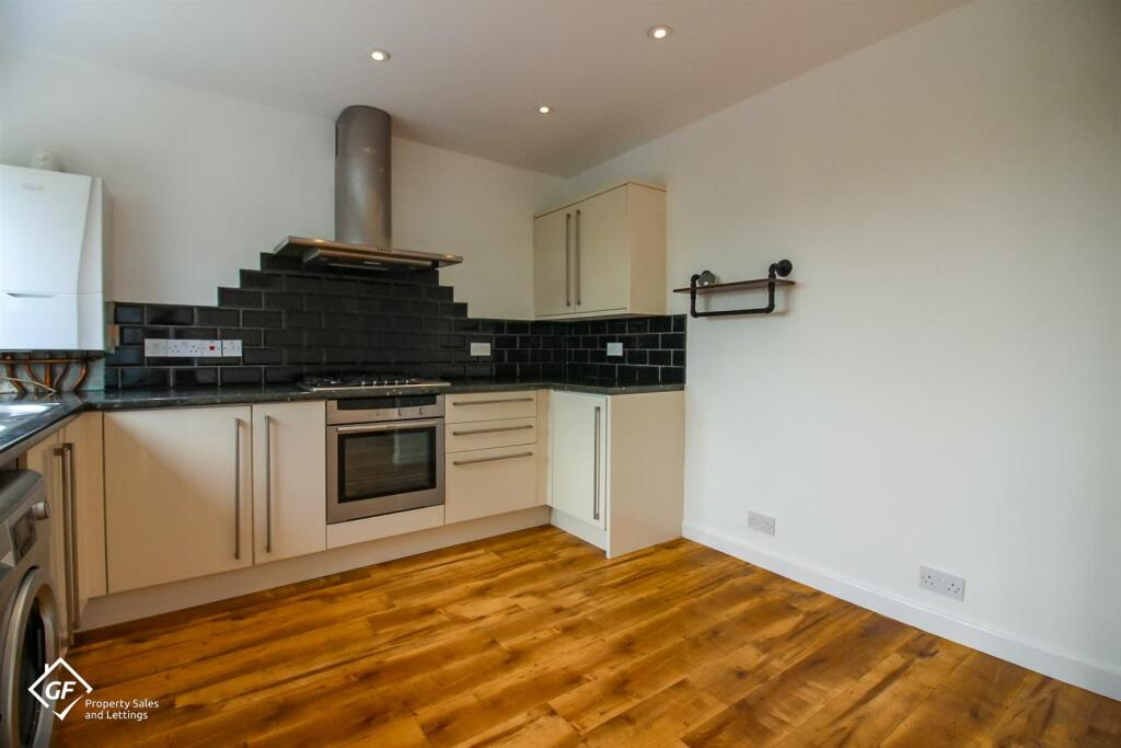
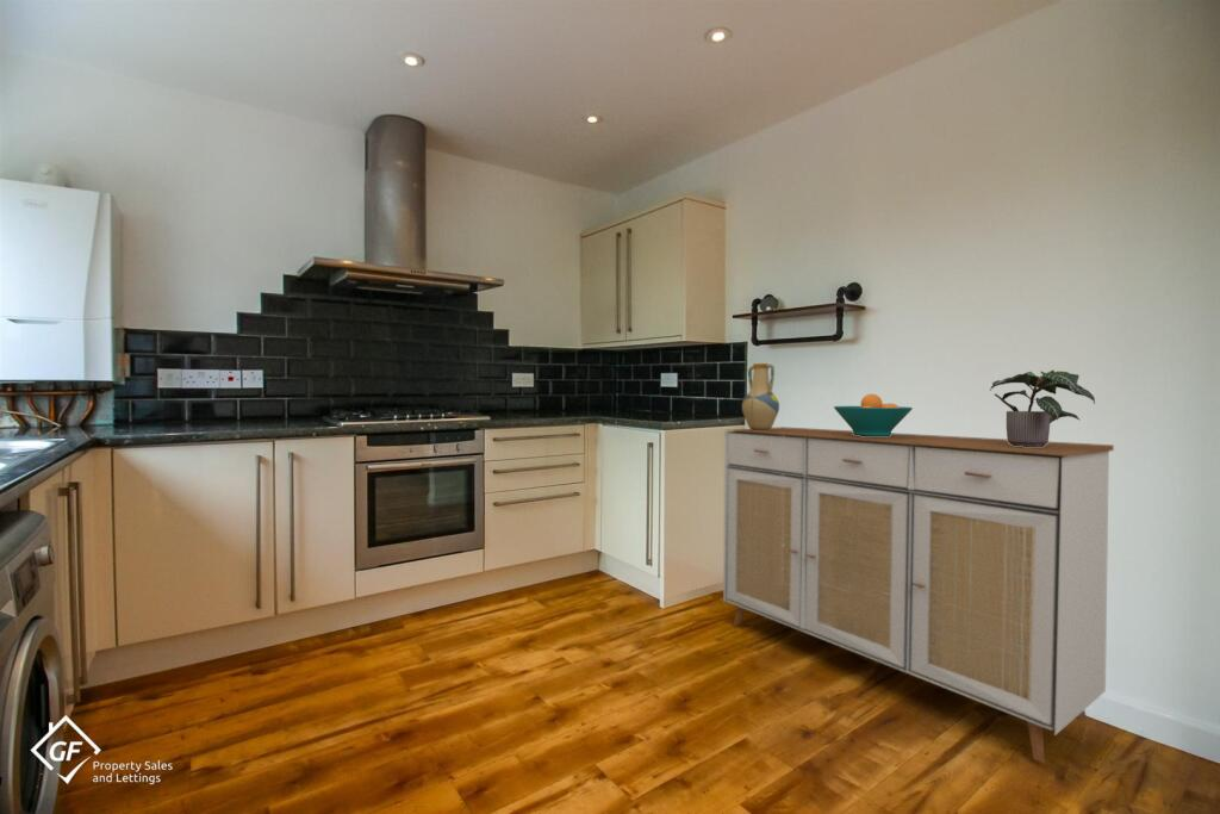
+ vase (760, 396)
+ potted plant (1040, 408)
+ sideboard (880, 551)
+ fruit bowl (871, 415)
